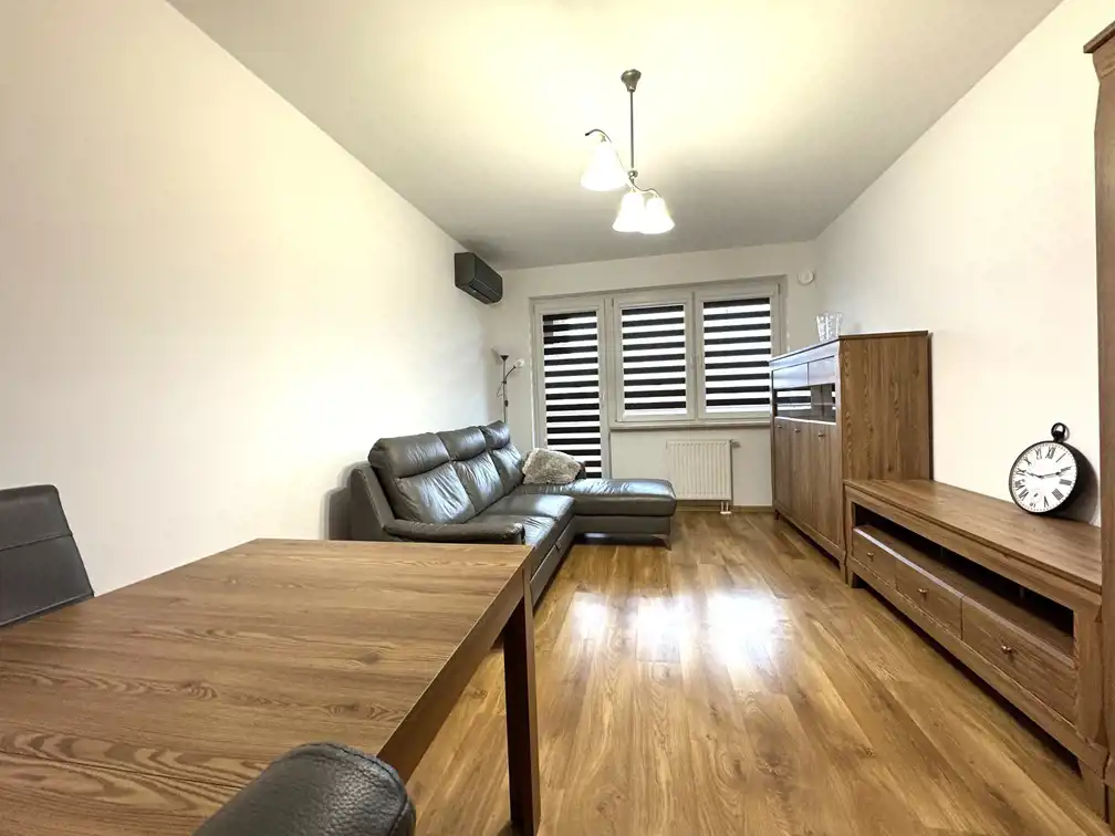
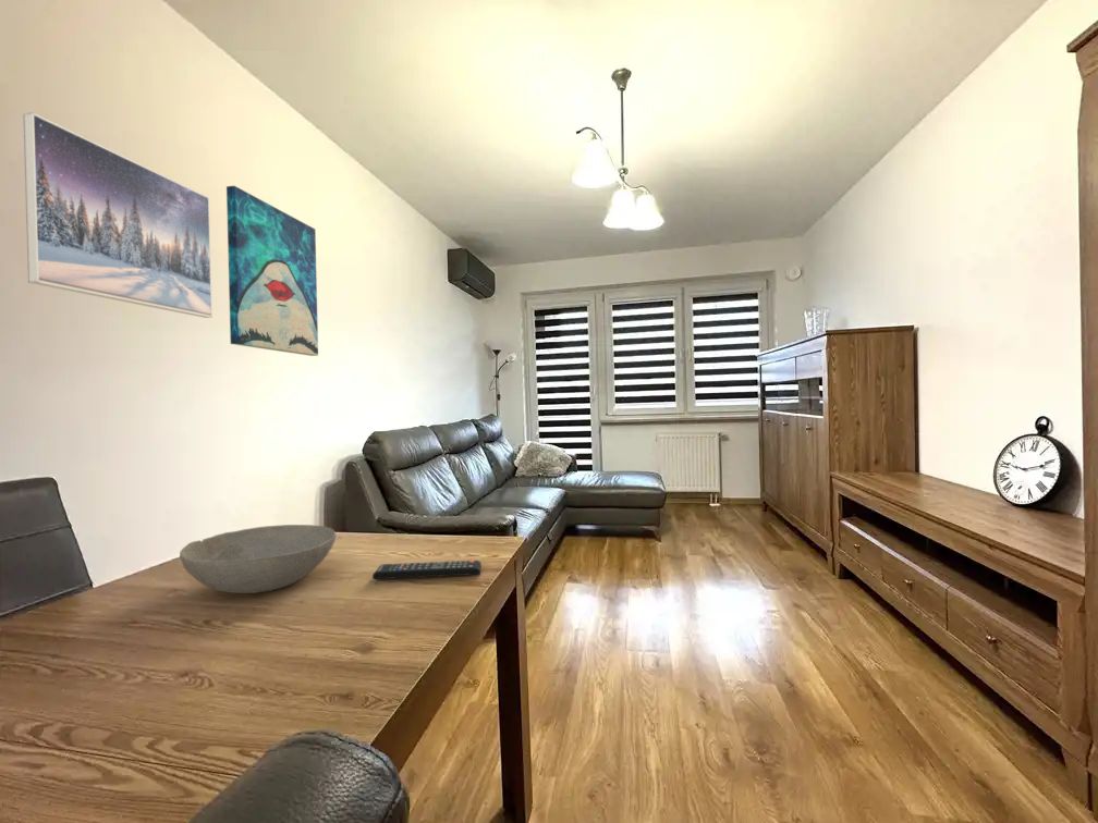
+ wall art (277, 280)
+ remote control (428, 569)
+ bowl (263, 561)
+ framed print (133, 232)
